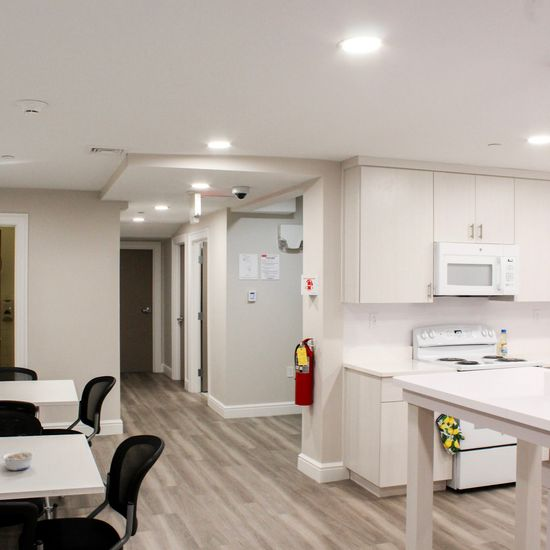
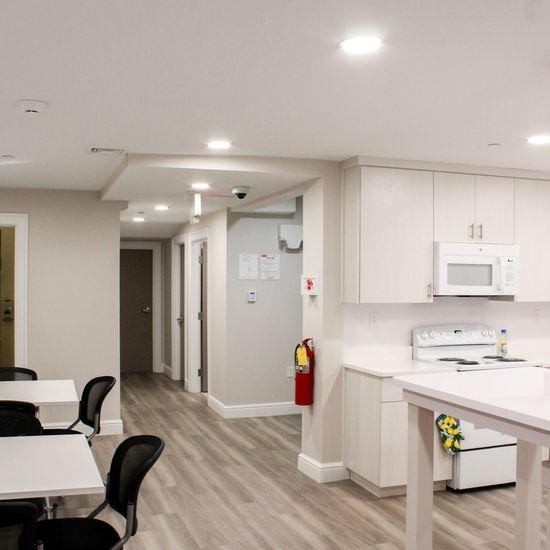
- legume (18, 460)
